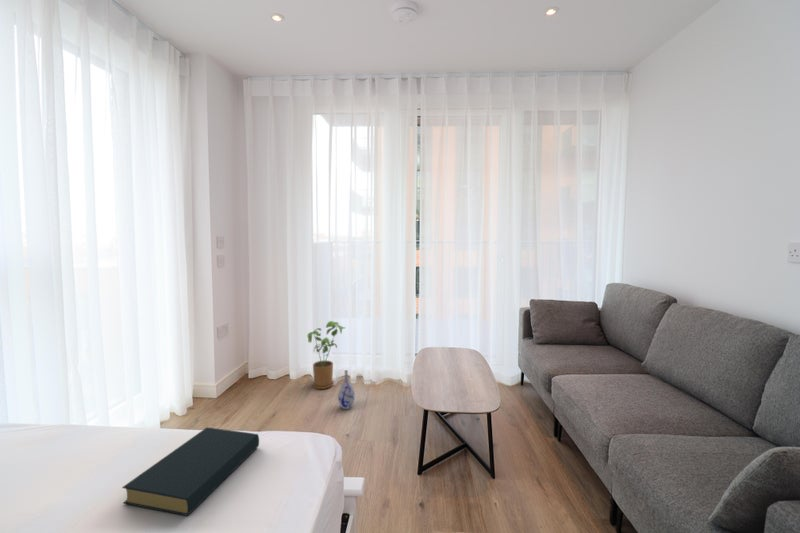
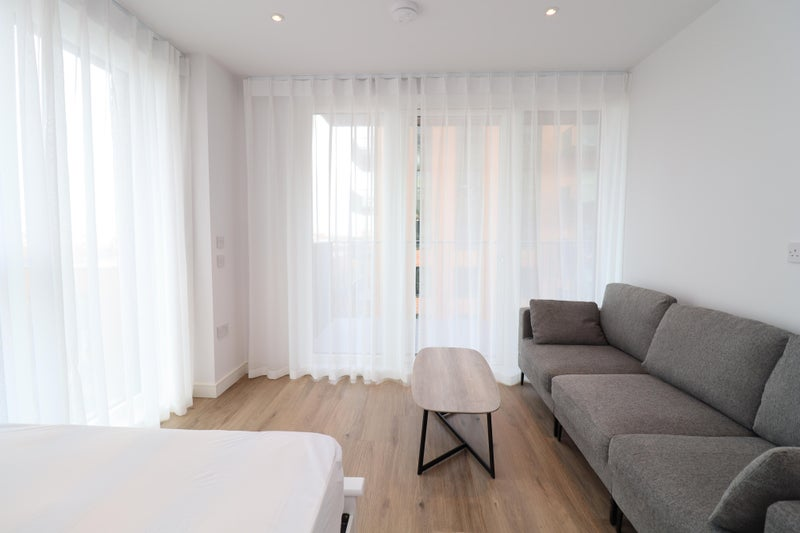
- house plant (323, 354)
- hardback book (199, 464)
- vase (346, 389)
